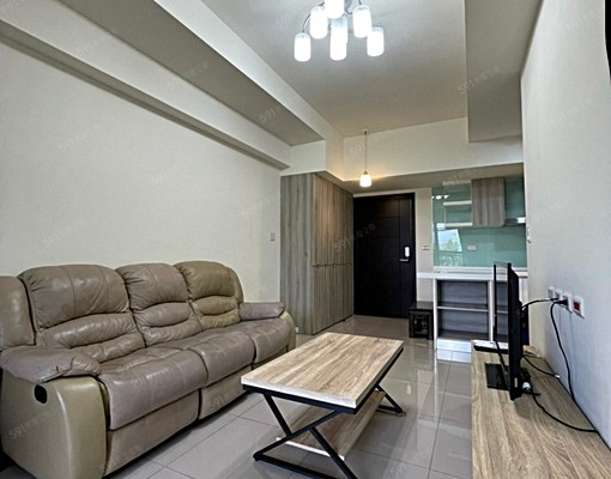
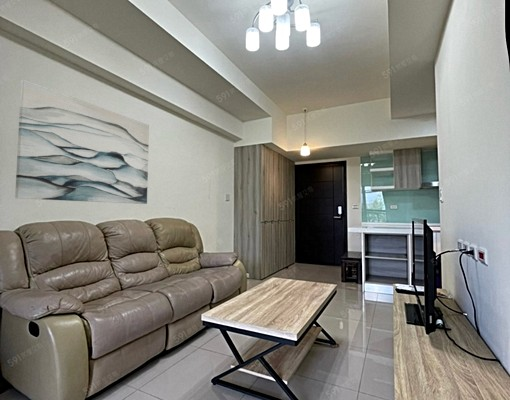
+ wall art (96, 154)
